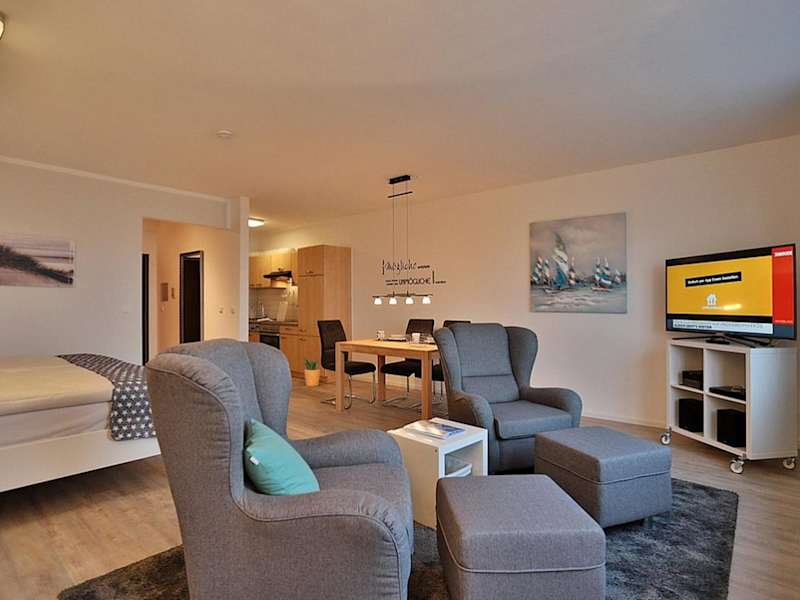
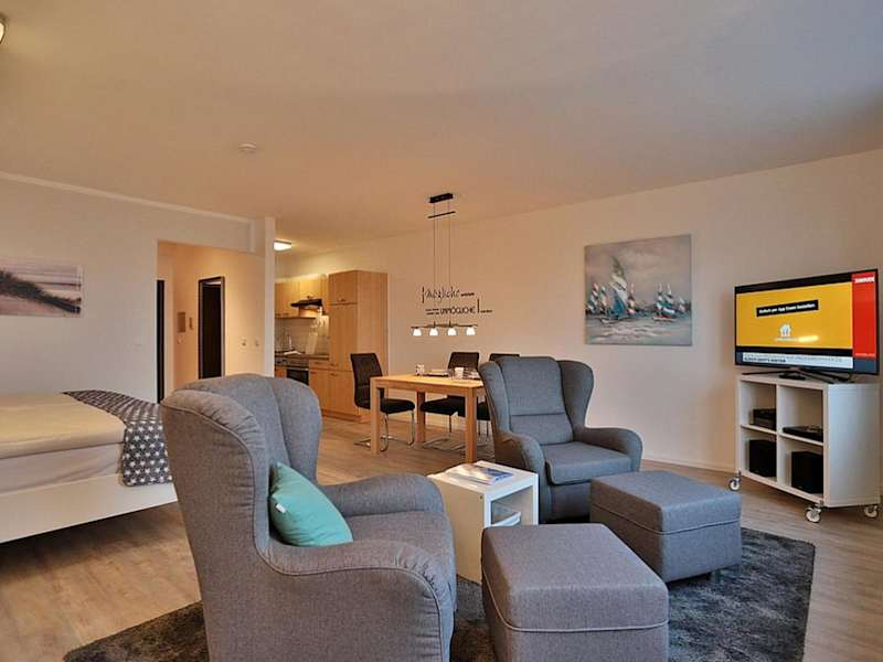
- potted plant (311, 371)
